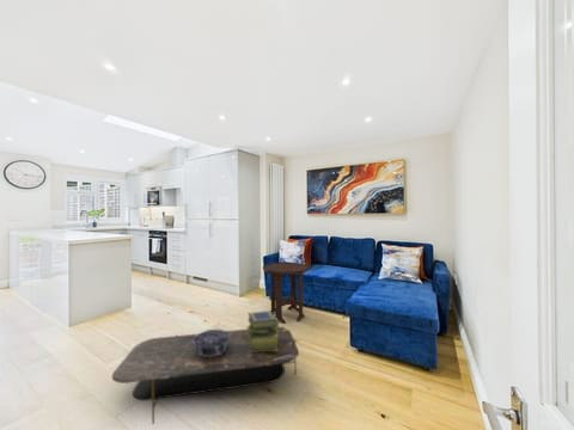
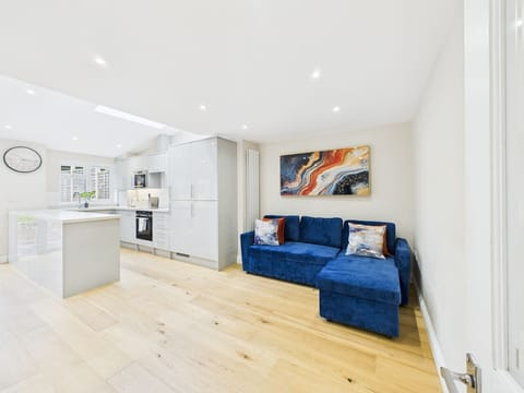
- side table (291, 290)
- stack of books (262, 328)
- decorative bowl (212, 343)
- coffee table (215, 366)
